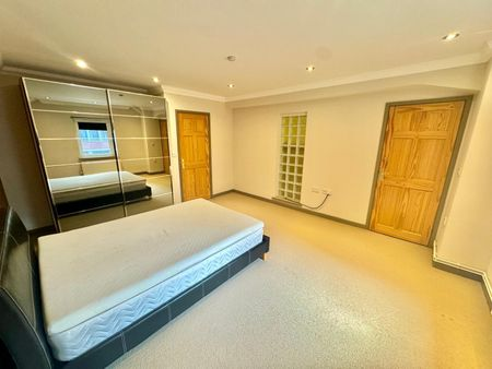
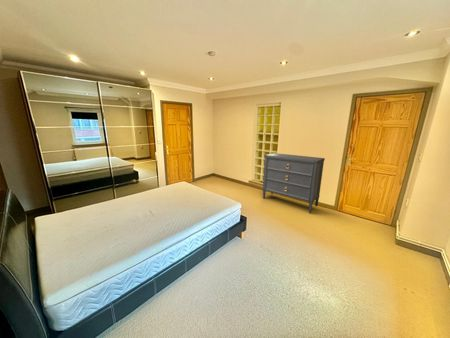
+ dresser (290, 180)
